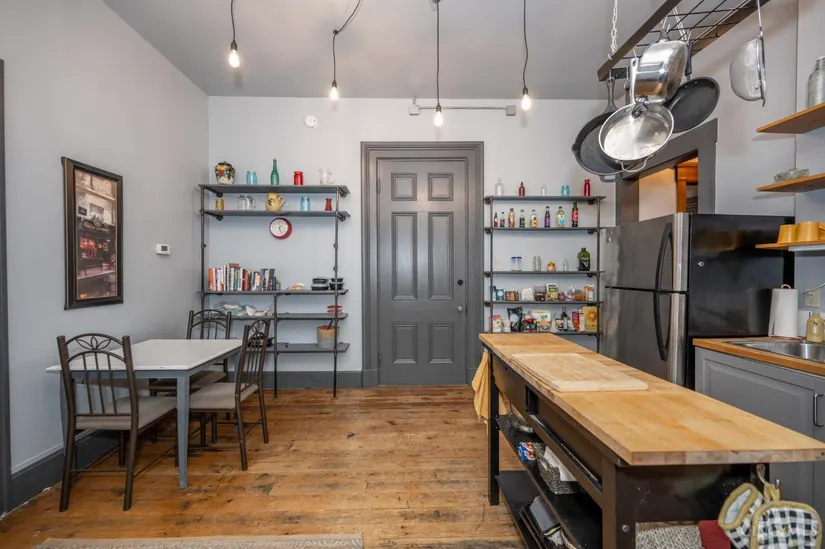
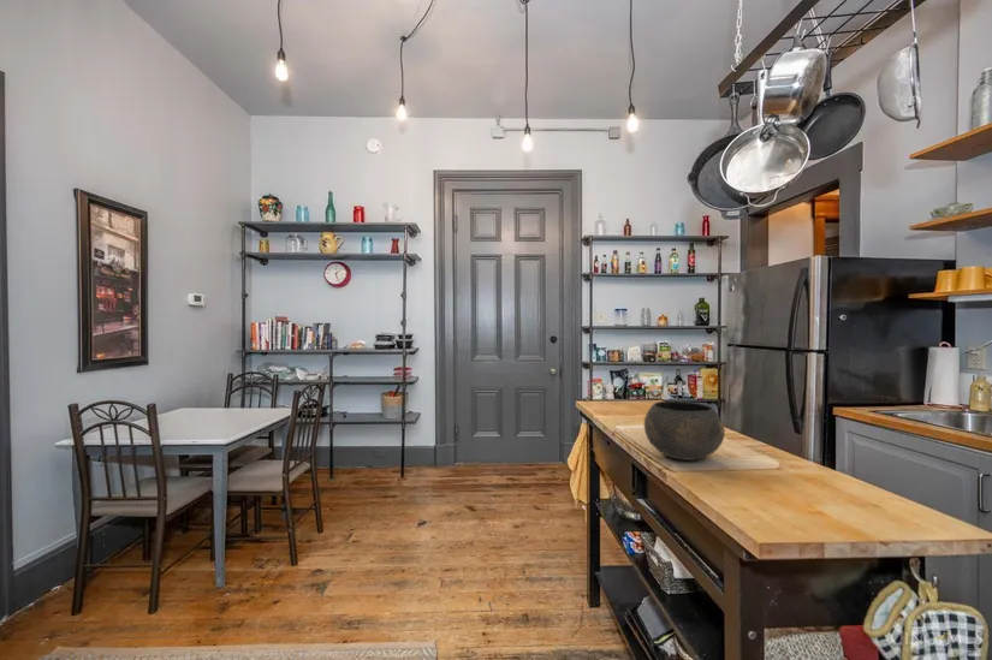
+ bowl (682, 430)
